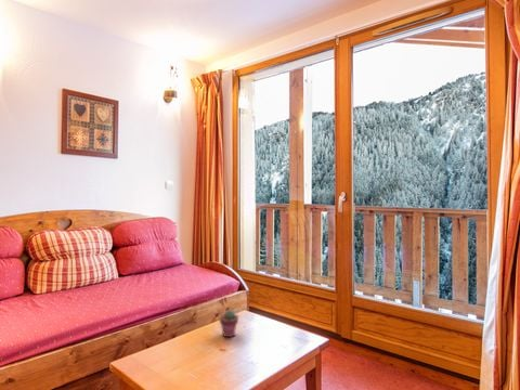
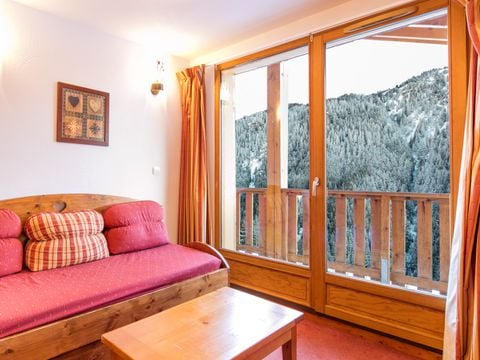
- potted succulent (229, 322)
